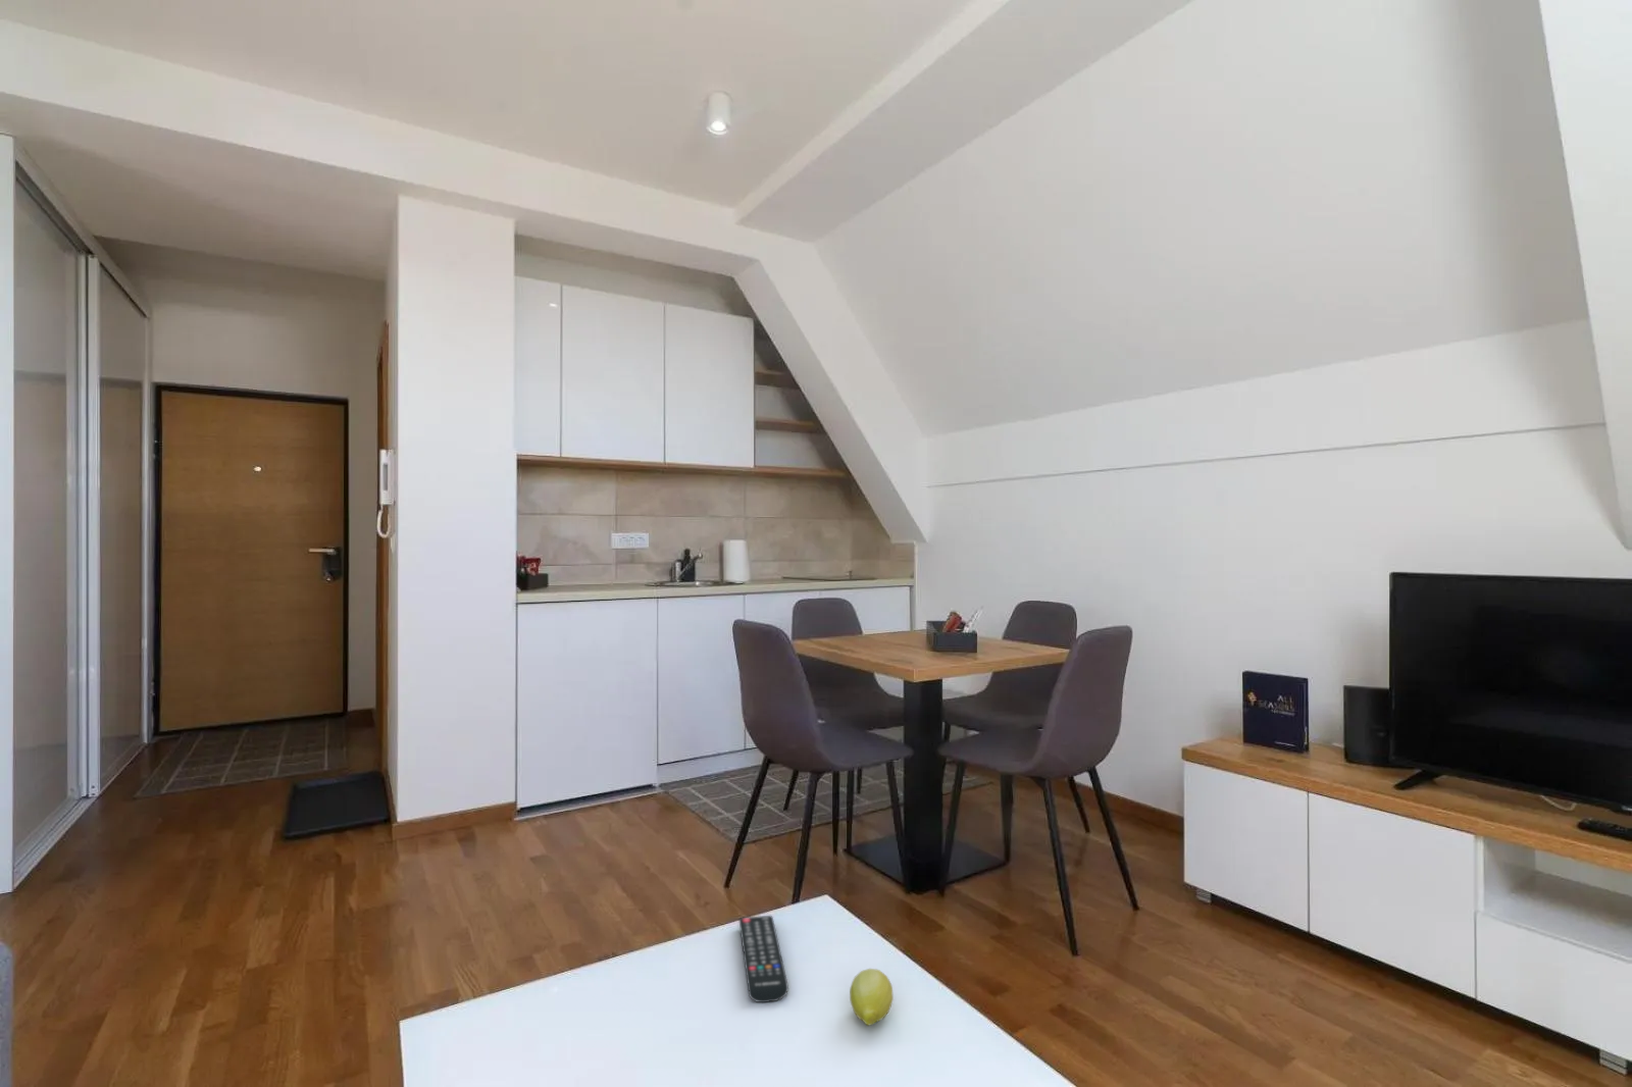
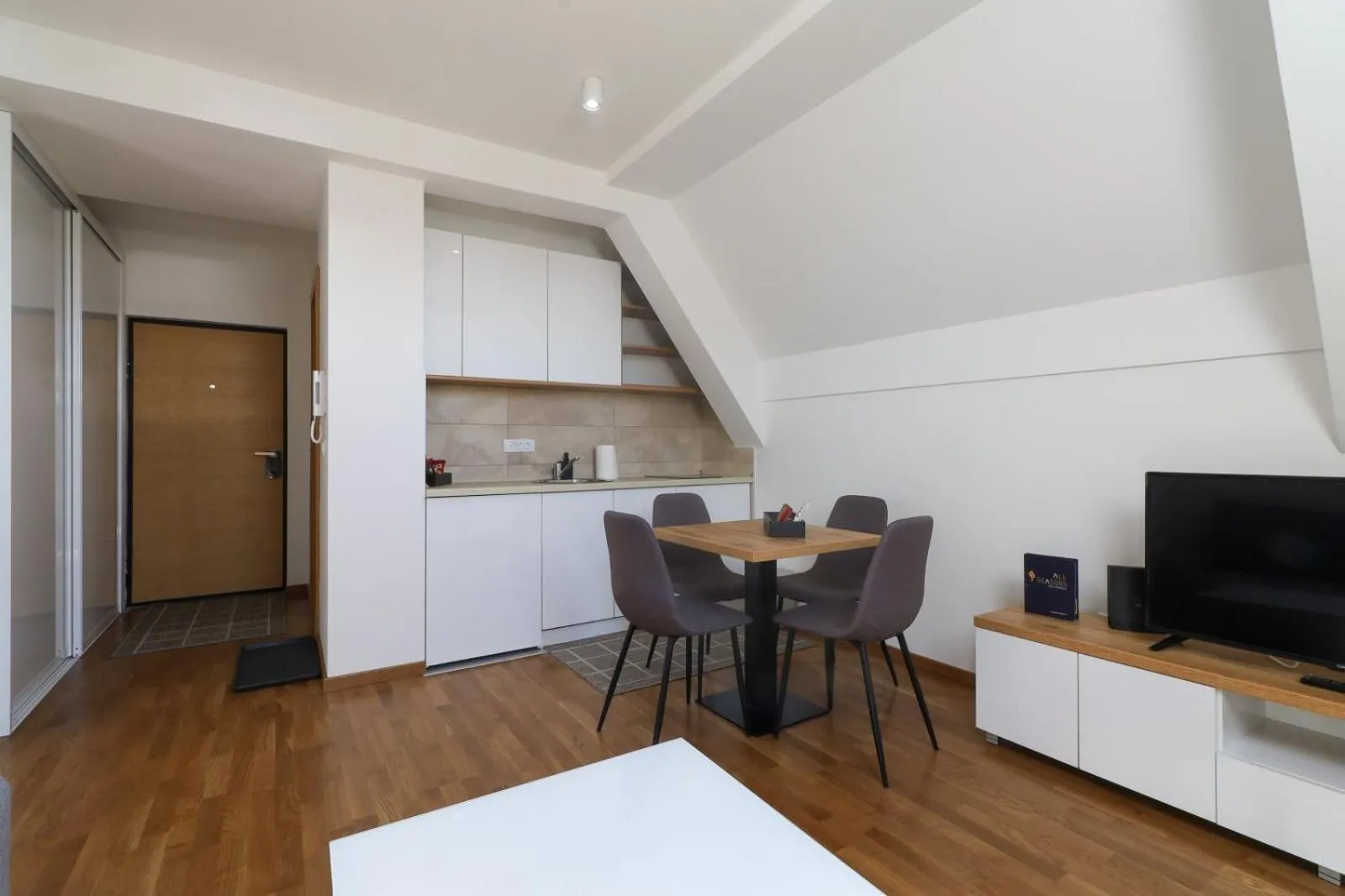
- fruit (871, 996)
- remote control (761, 954)
